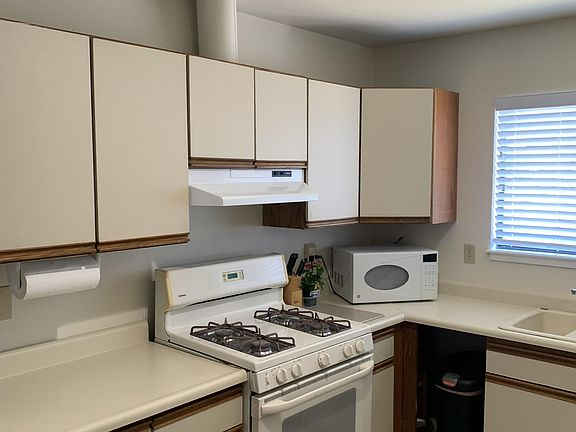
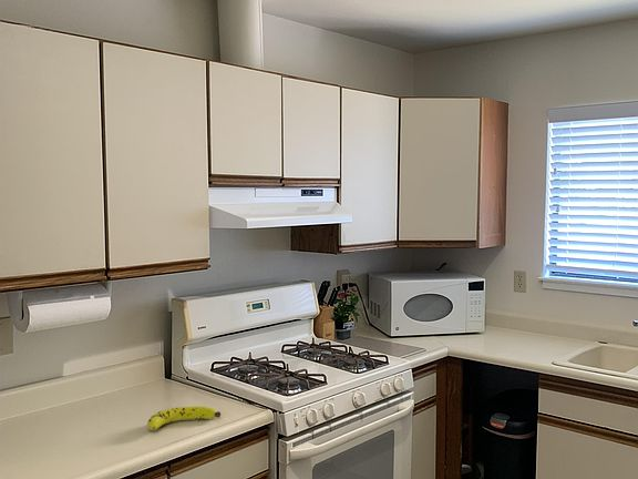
+ fruit (184, 419)
